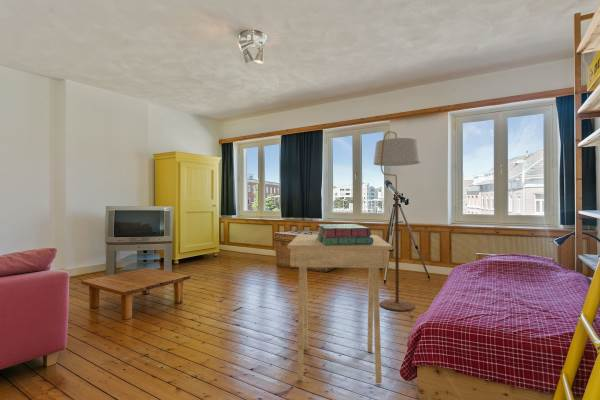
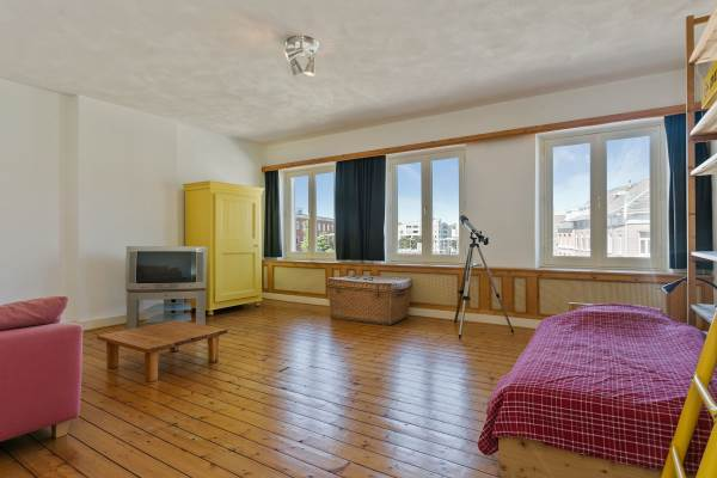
- floor lamp (395, 219)
- side table (368, 302)
- stack of books (342, 233)
